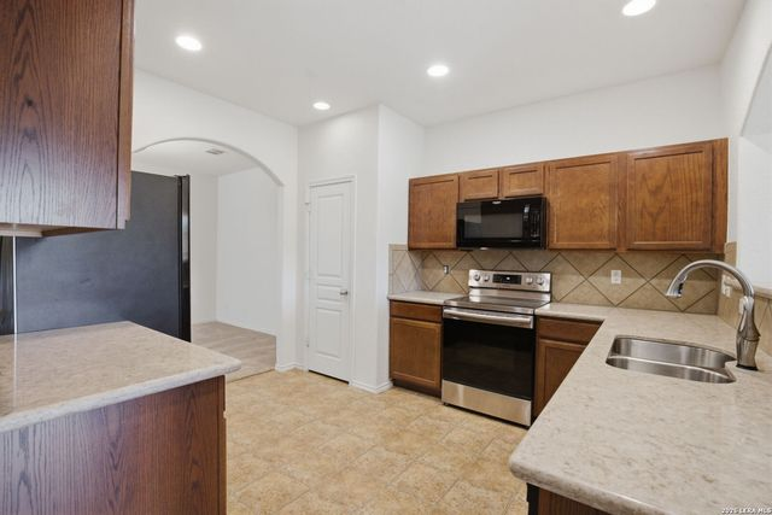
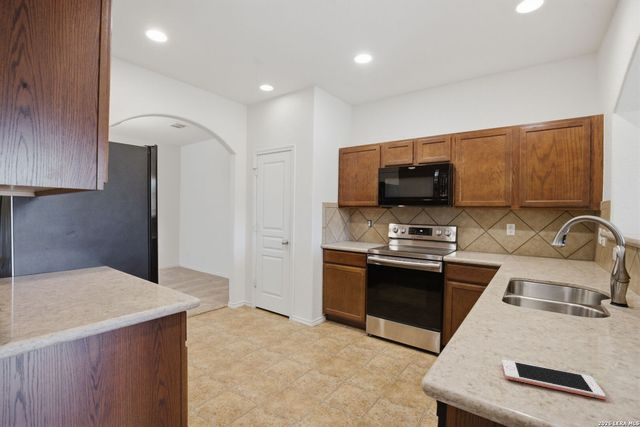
+ cell phone (548, 377)
